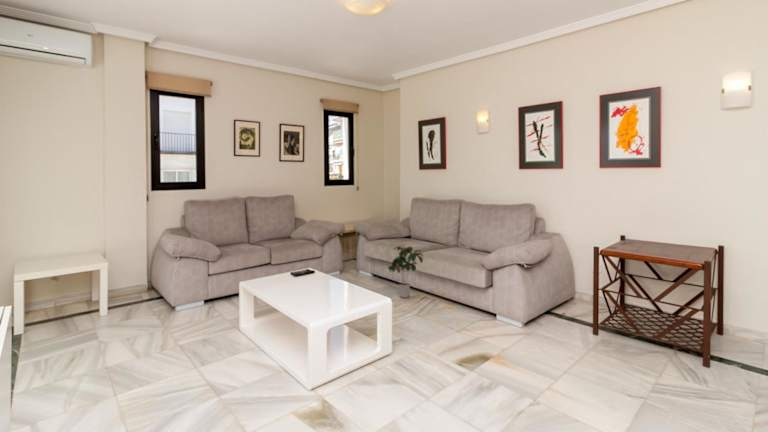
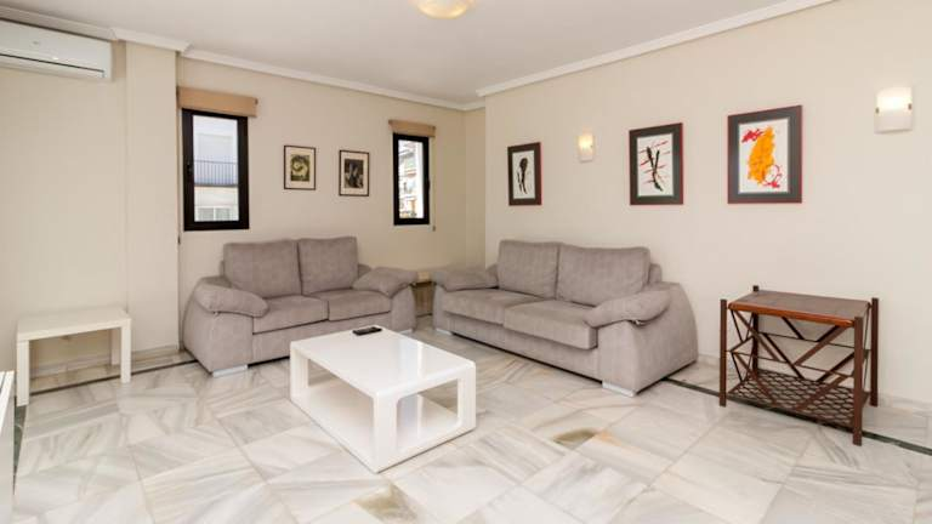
- potted plant (404, 272)
